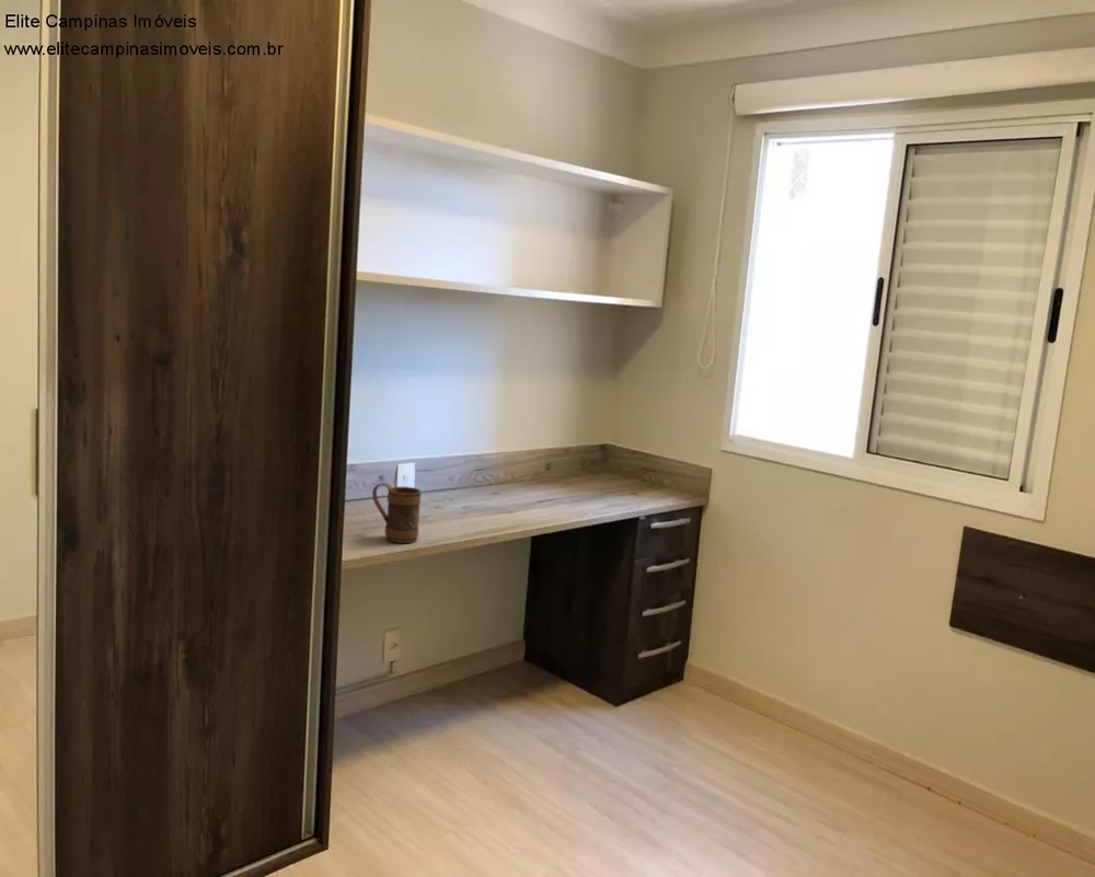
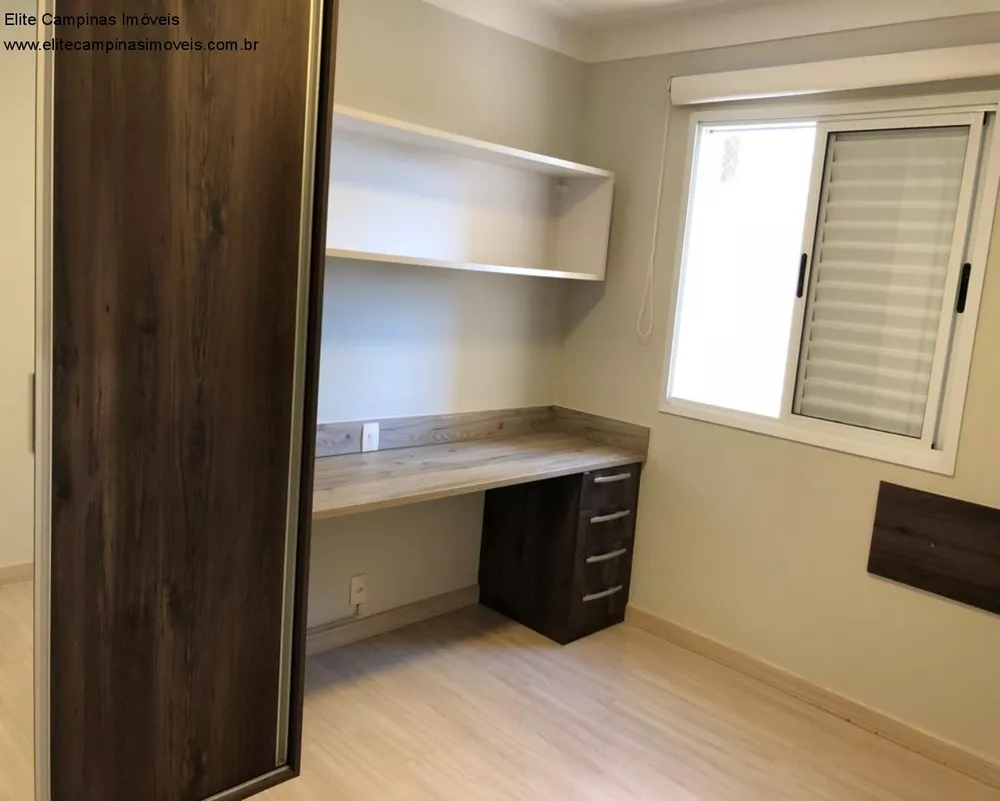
- mug (394, 511)
